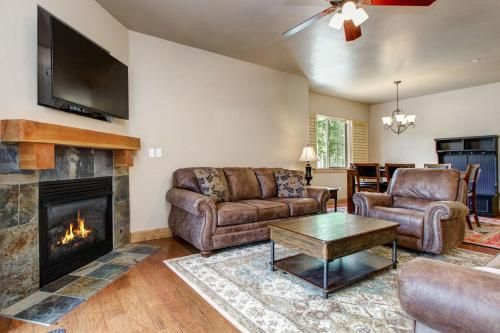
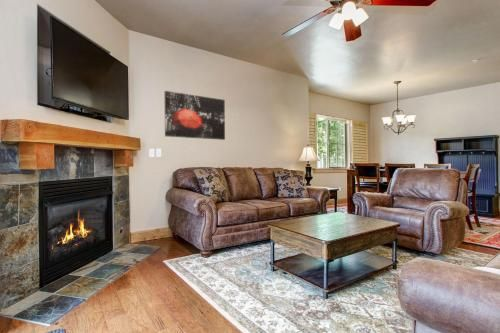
+ wall art (196, 116)
